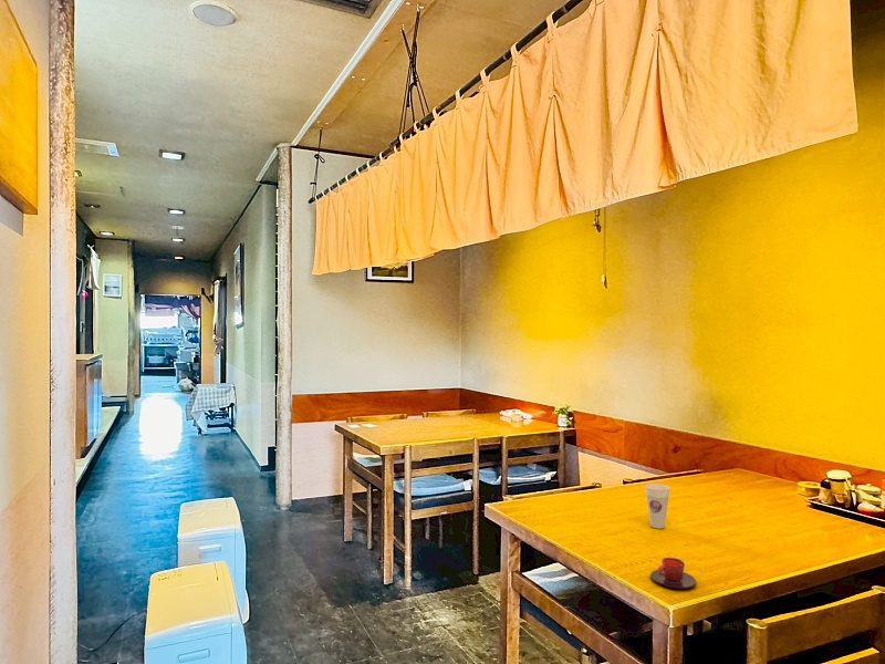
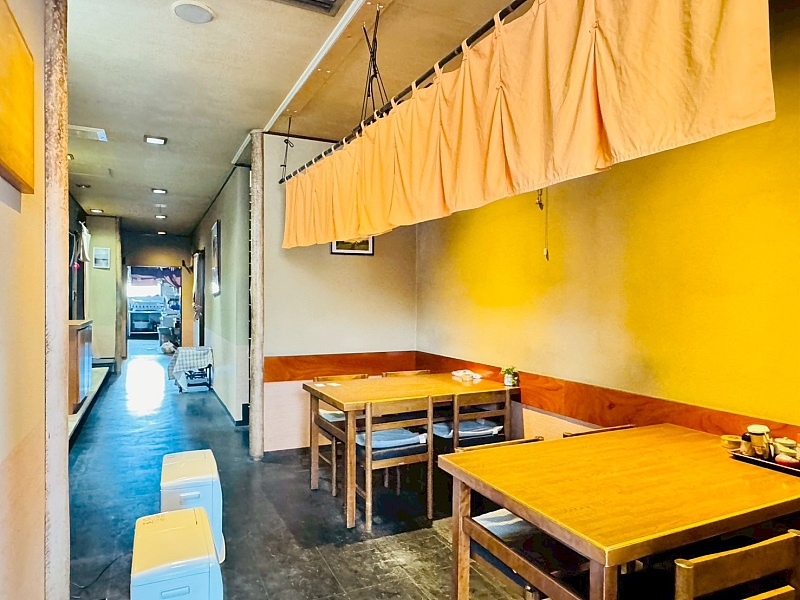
- cup (657, 506)
- teacup (673, 571)
